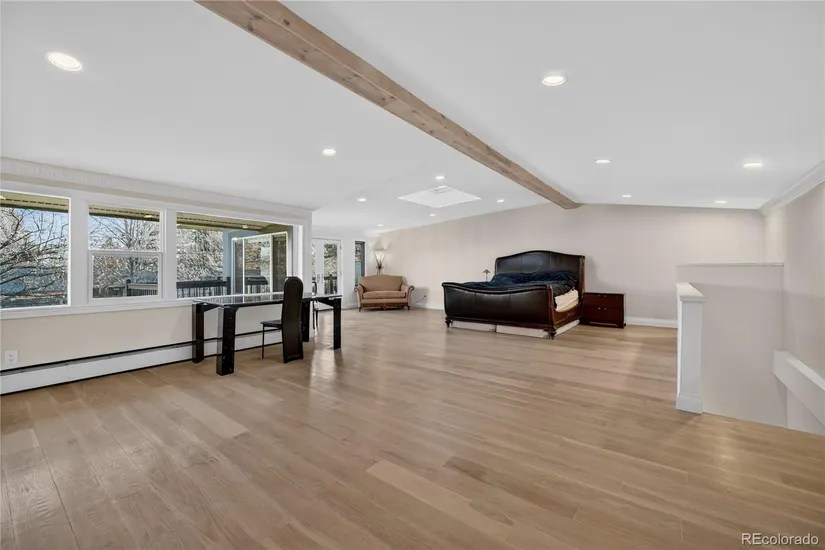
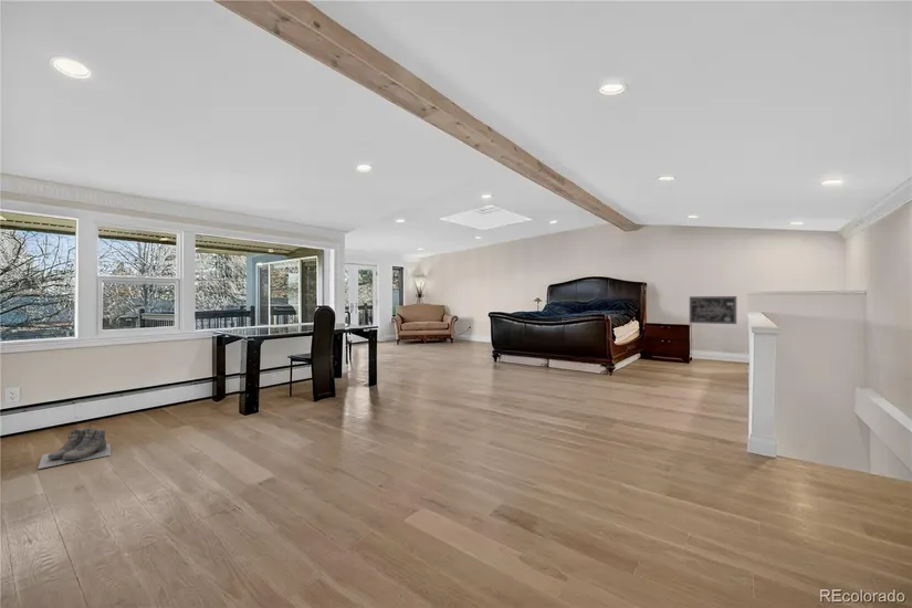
+ boots (76, 441)
+ wall art (712, 310)
